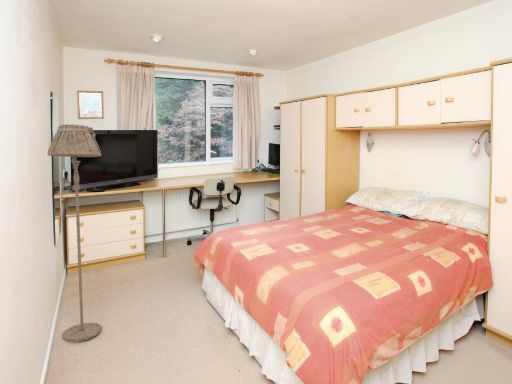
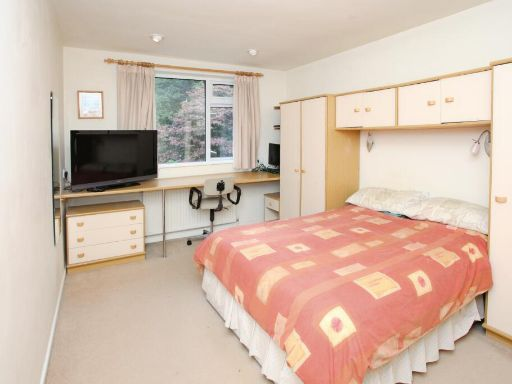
- floor lamp (78, 231)
